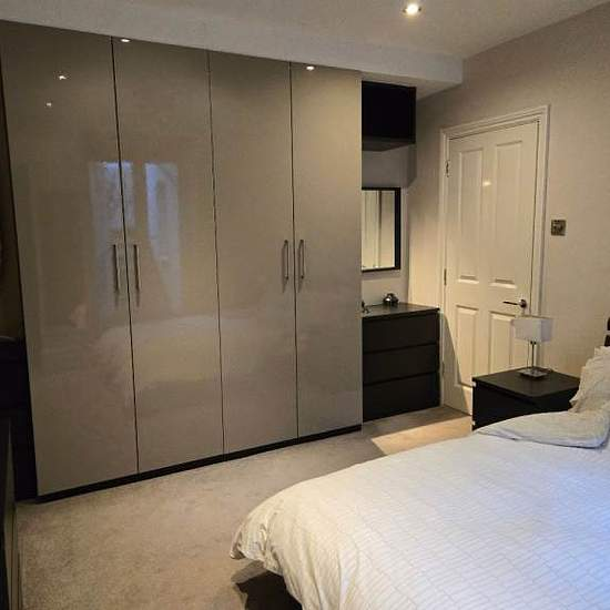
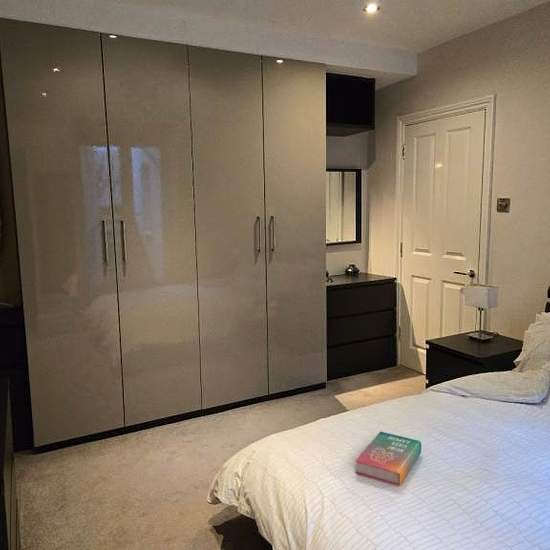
+ book (389, 456)
